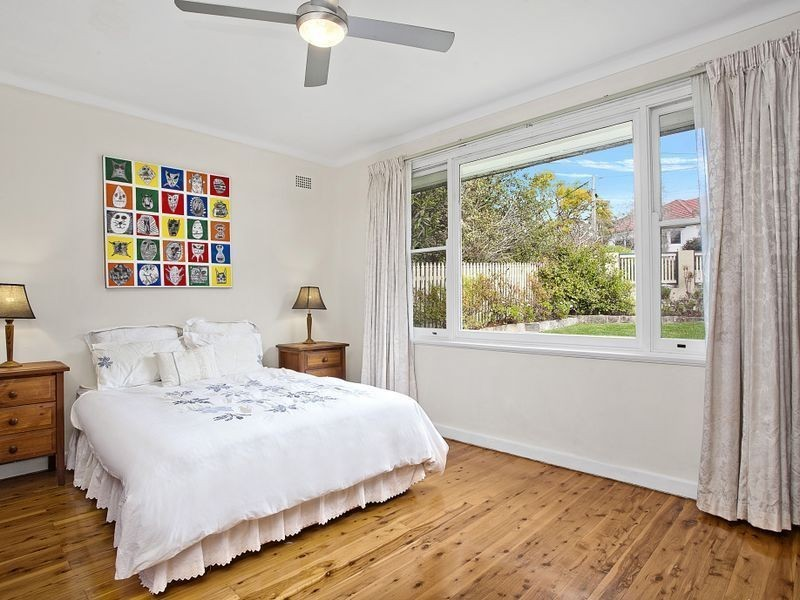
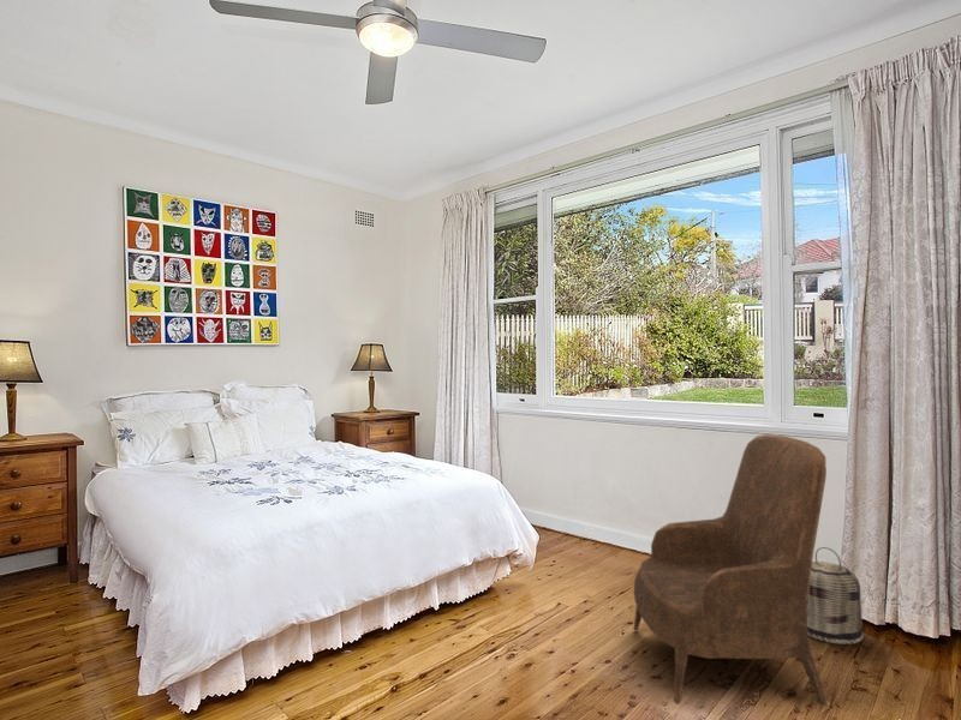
+ basket (826, 588)
+ armchair (718, 550)
